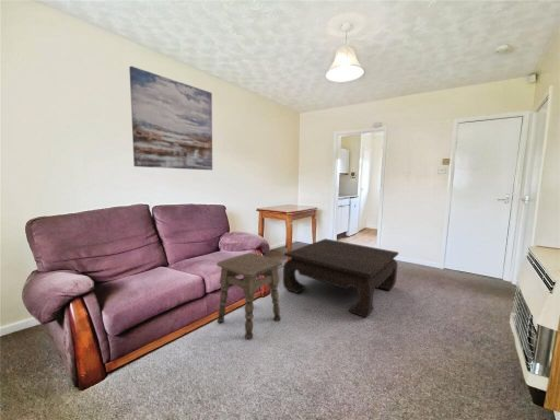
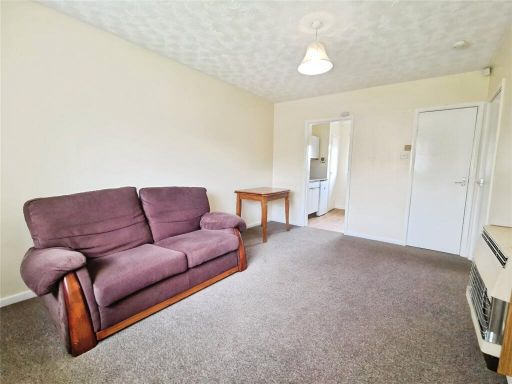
- wall art (176, 126)
- coffee table (341, 270)
- side table (249, 291)
